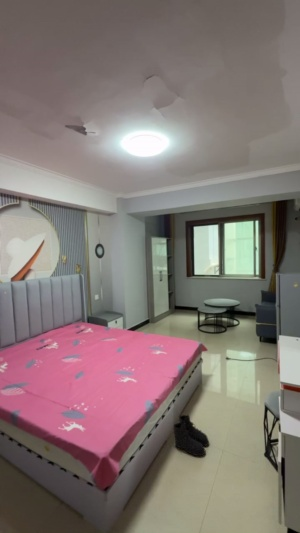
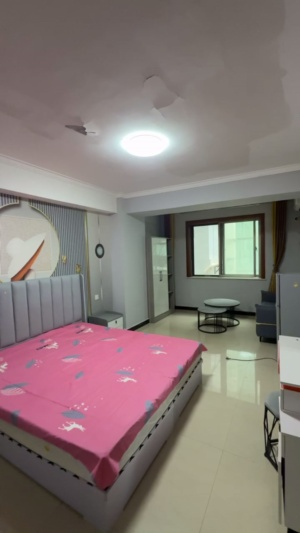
- boots (191, 432)
